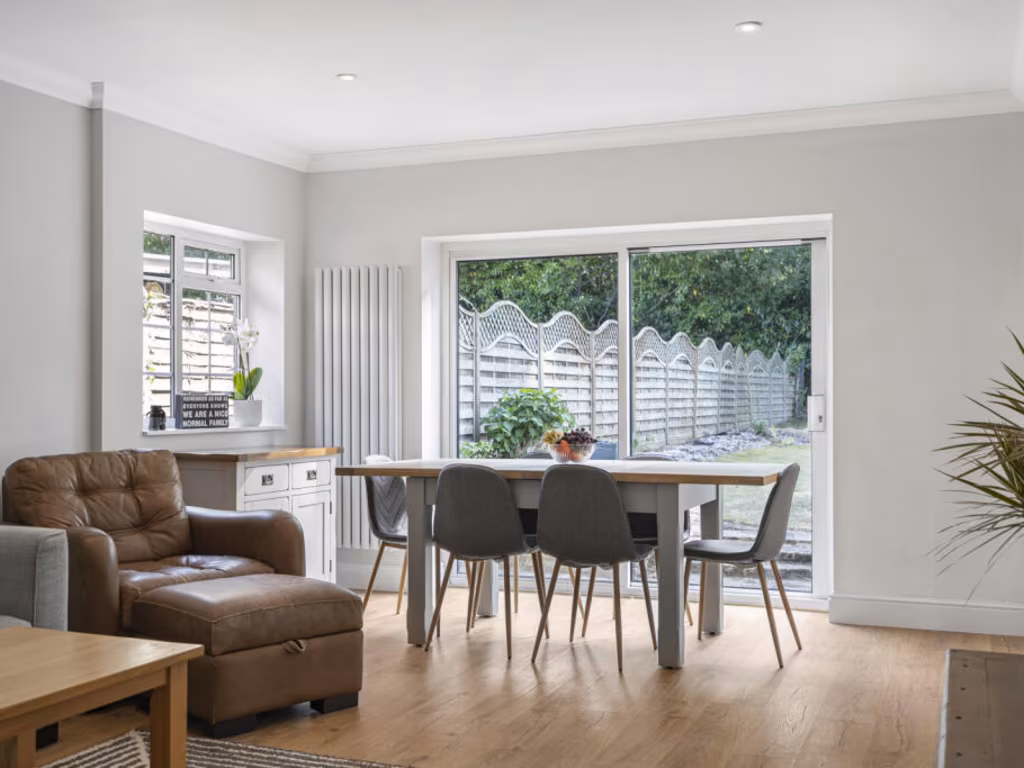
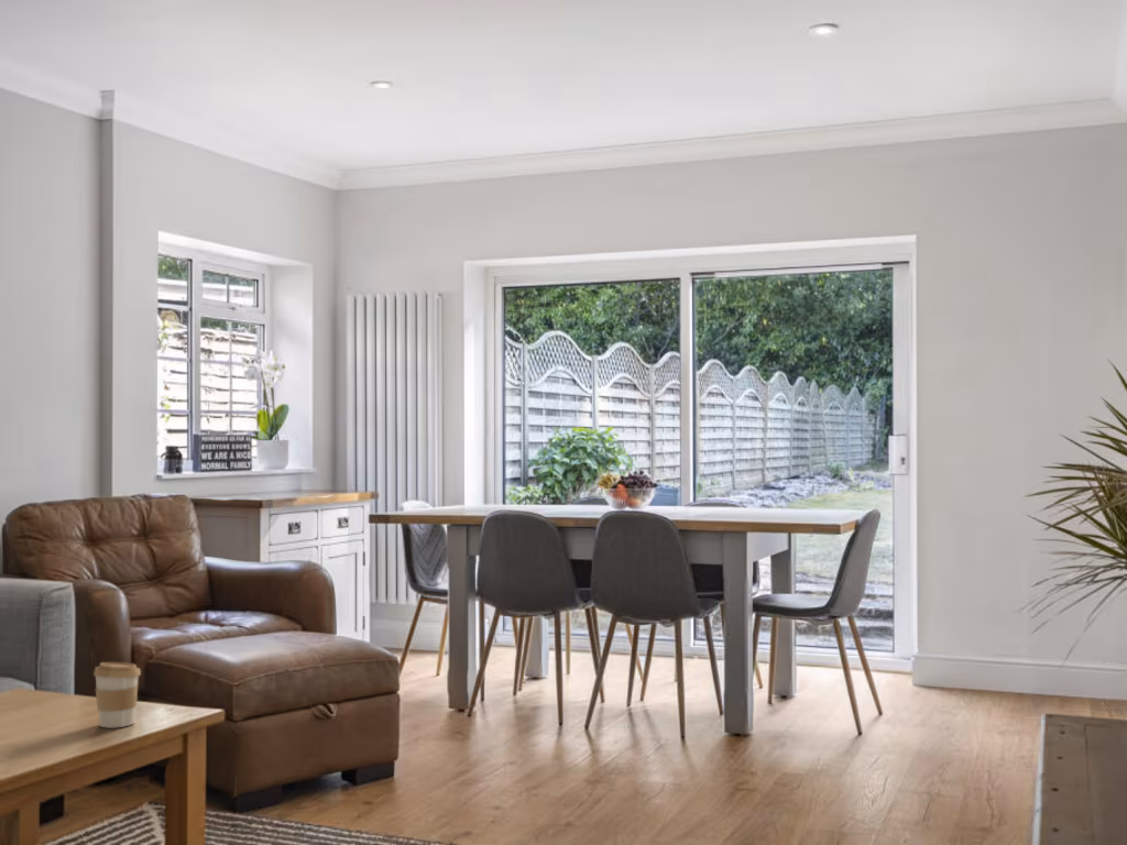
+ coffee cup (117, 692)
